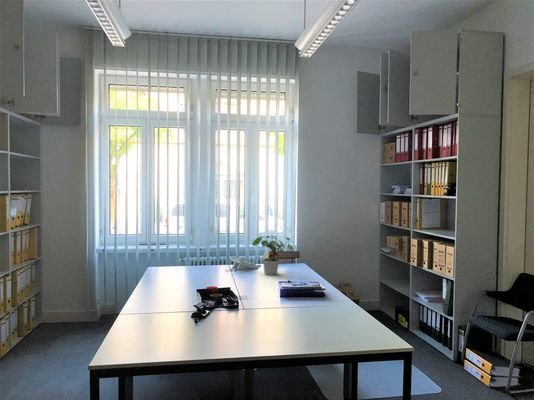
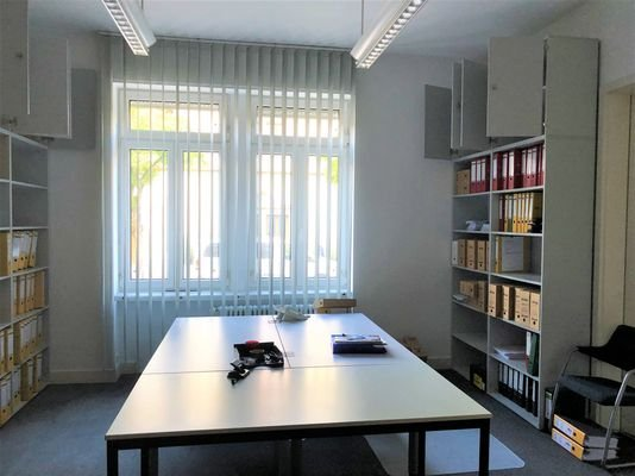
- potted plant (275, 254)
